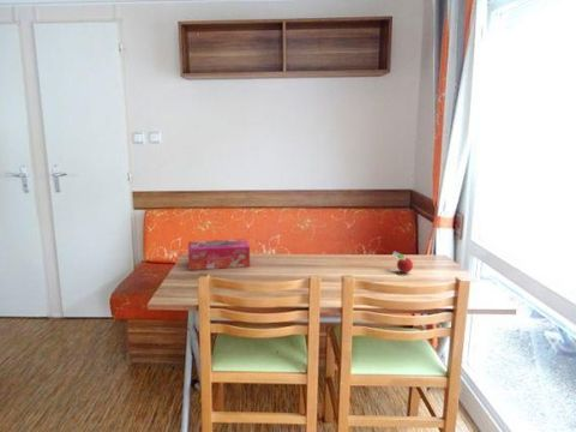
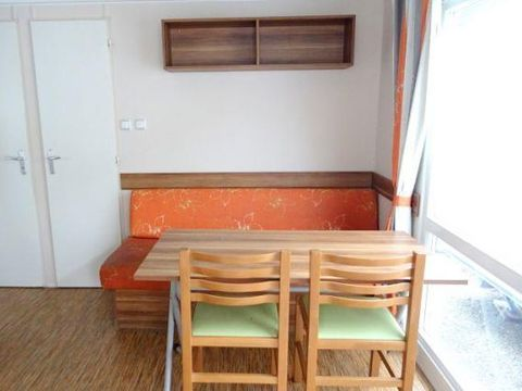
- tissue box (218, 253)
- fruit (402, 262)
